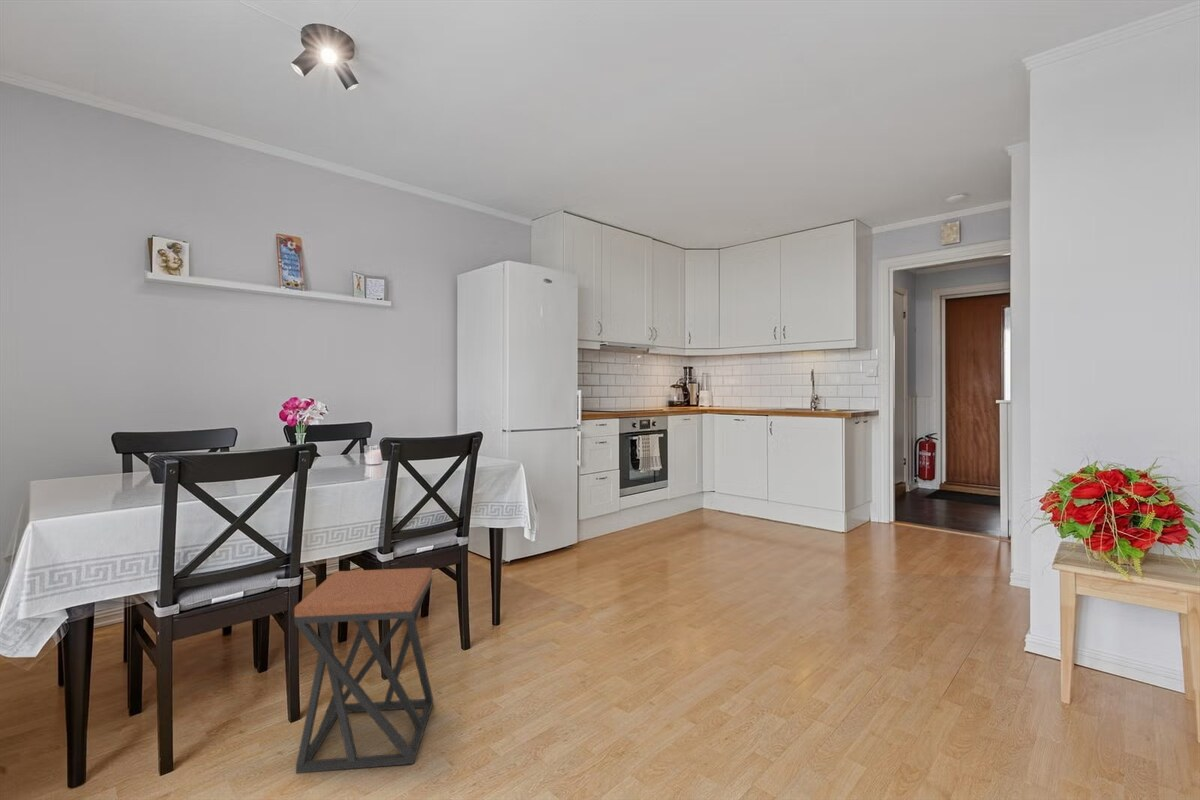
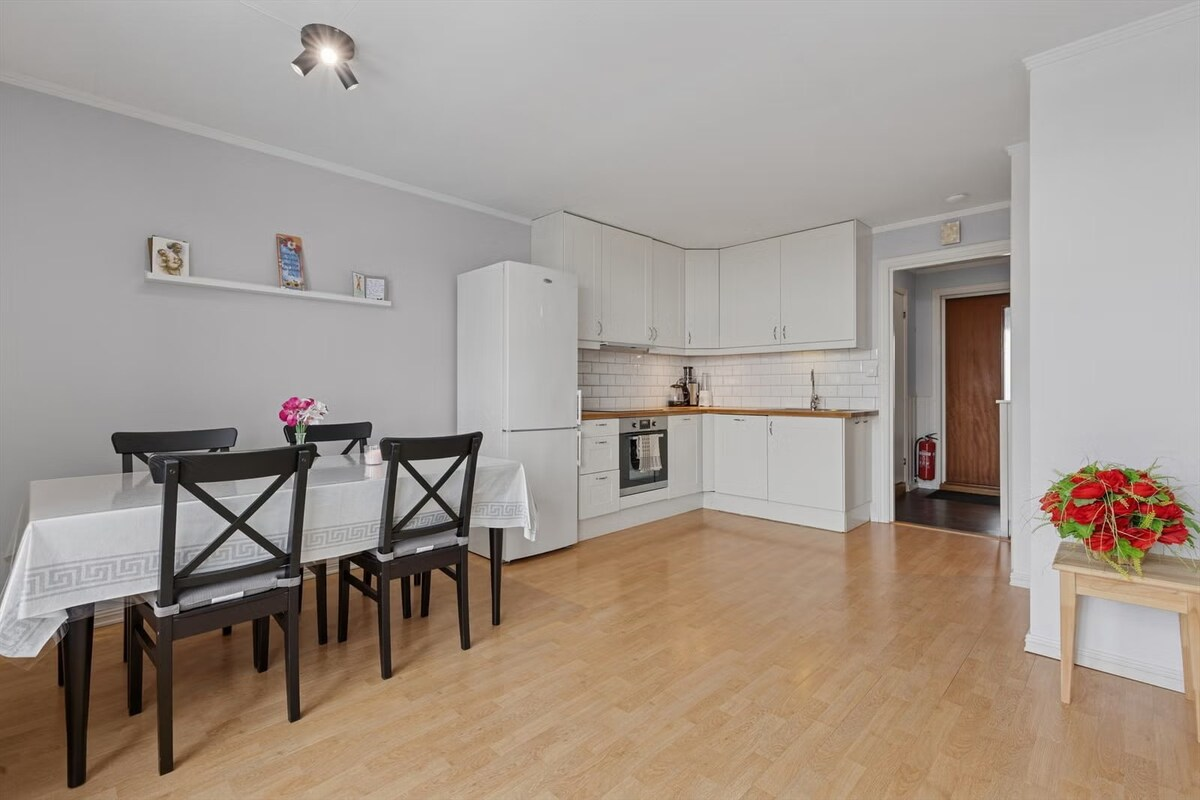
- stool (370, 659)
